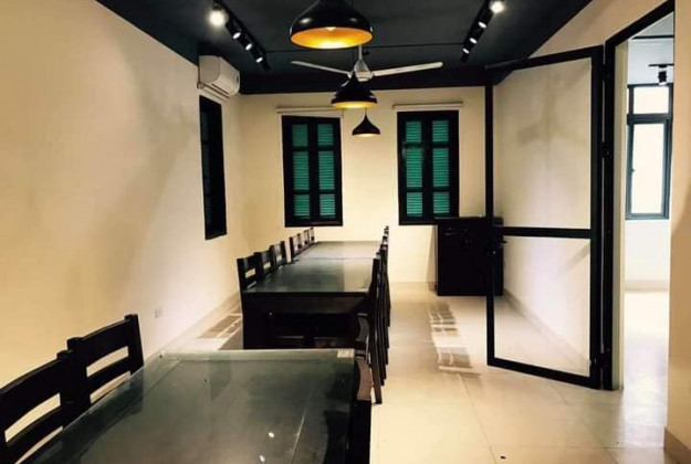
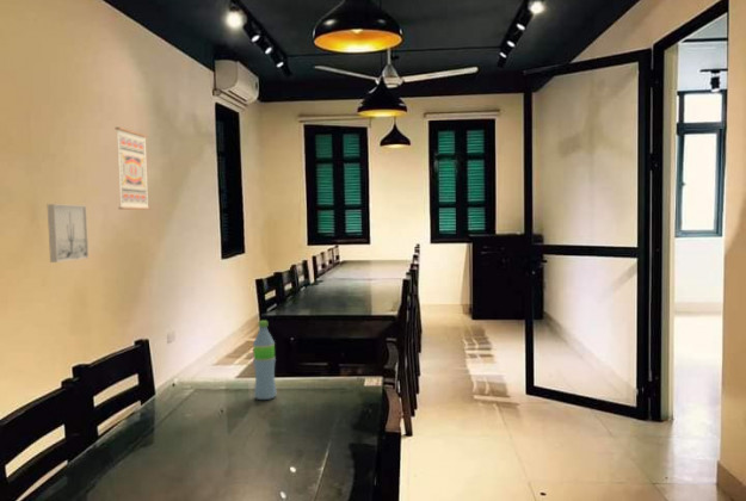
+ water bottle (264, 359)
+ wall art (132, 171)
+ wall art (68, 233)
